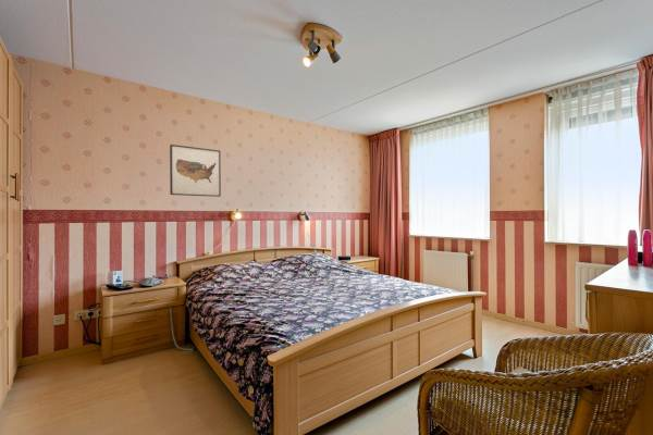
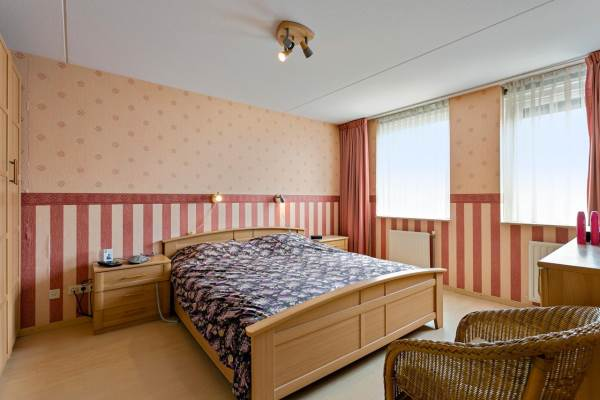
- wall art (196, 171)
